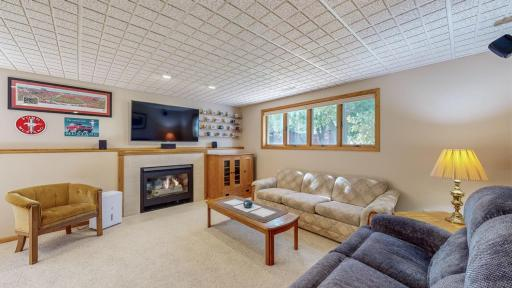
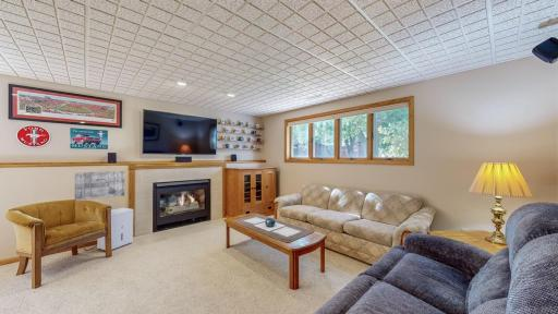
+ wall art (100, 184)
